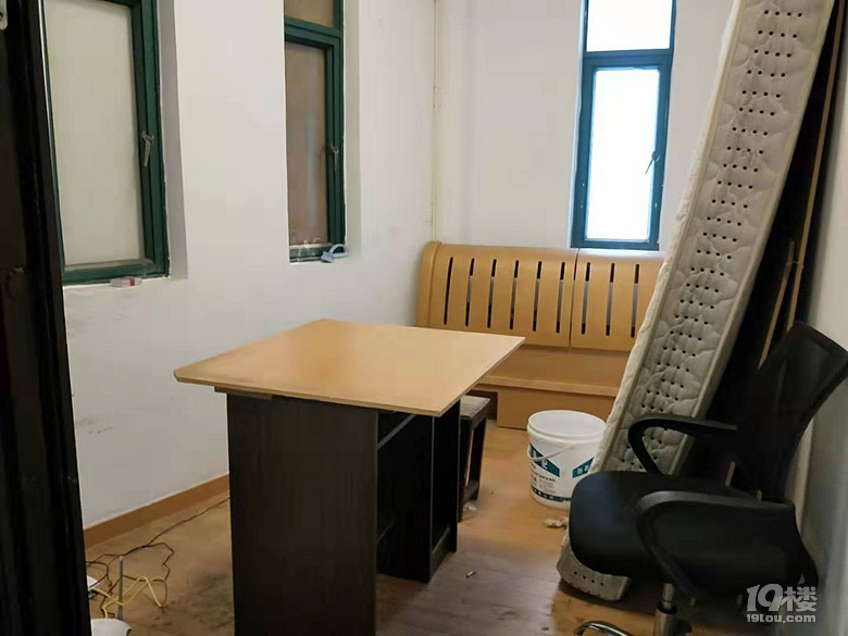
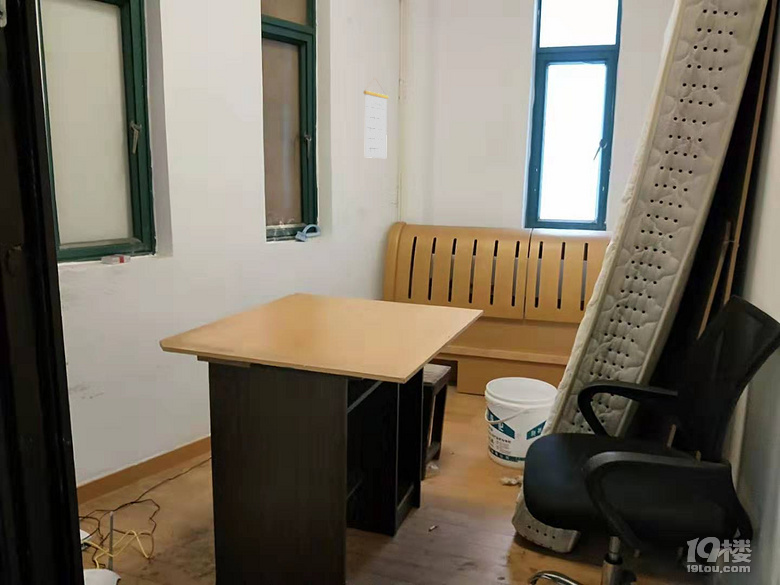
+ calendar (376, 117)
